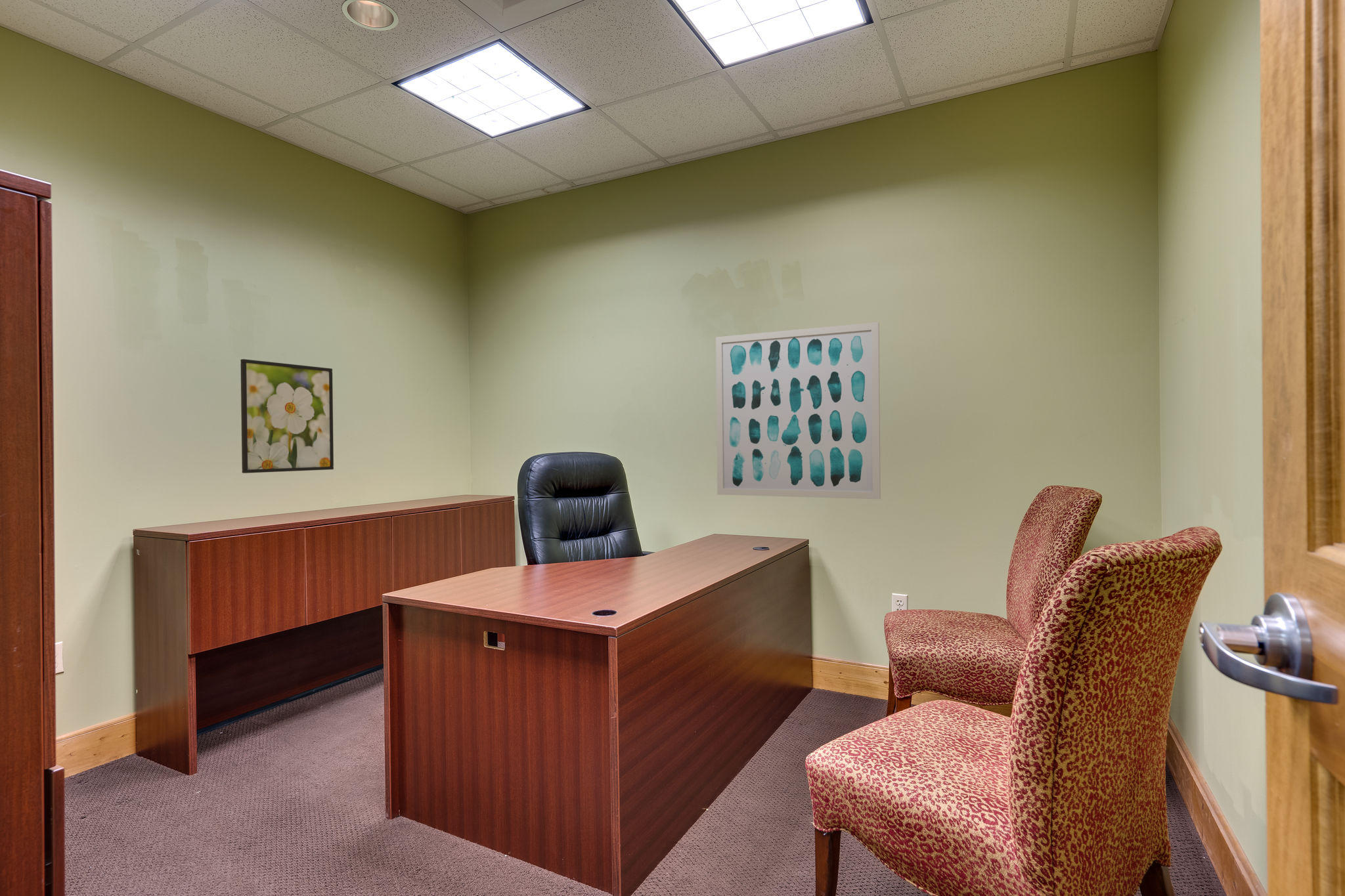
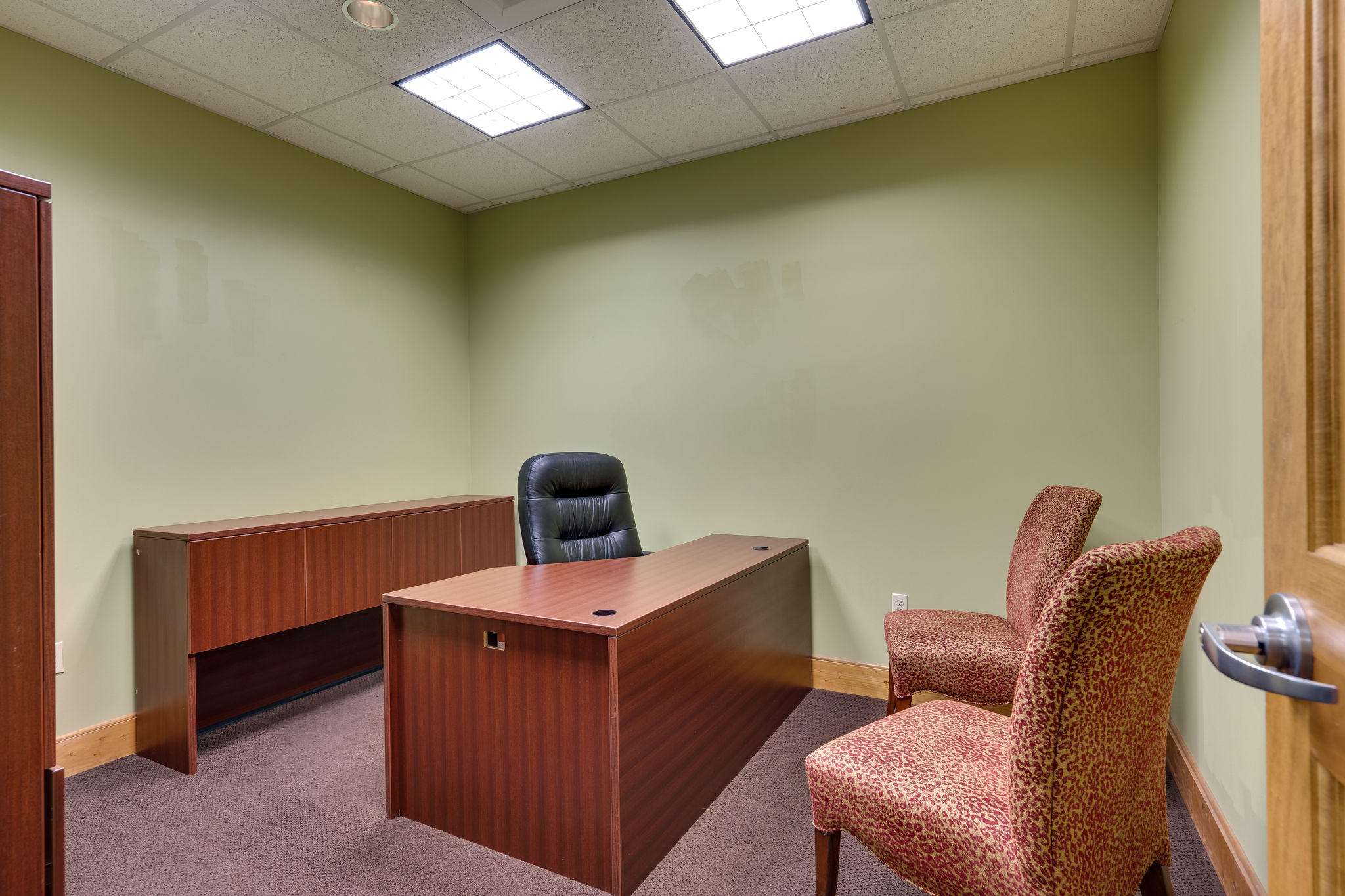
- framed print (290, 417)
- wall art (793, 413)
